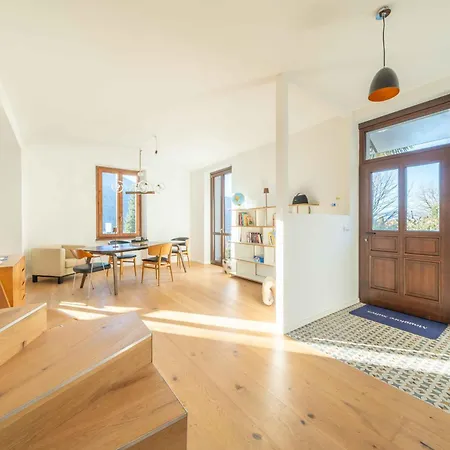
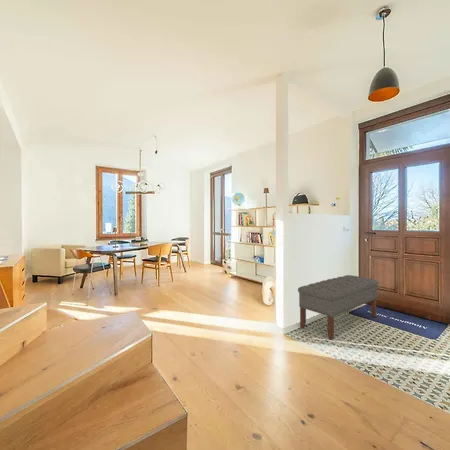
+ bench (340, 301)
